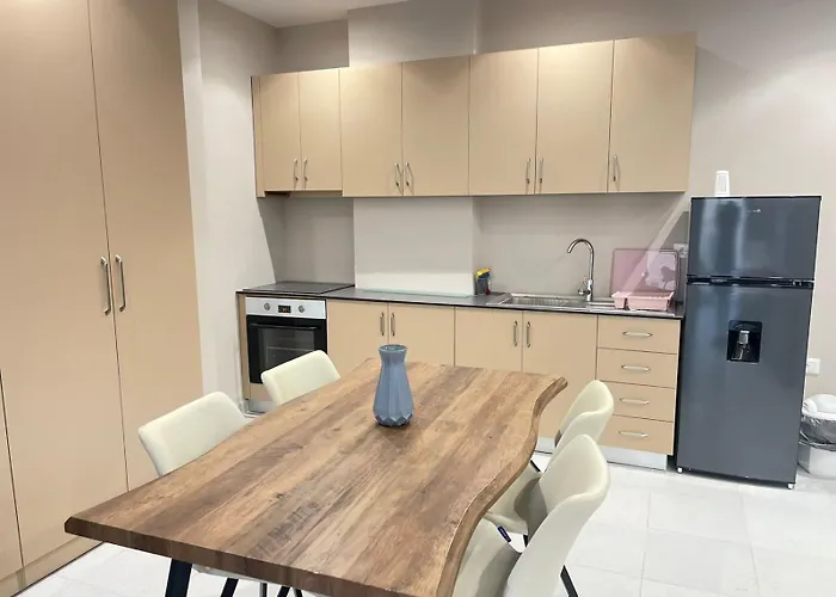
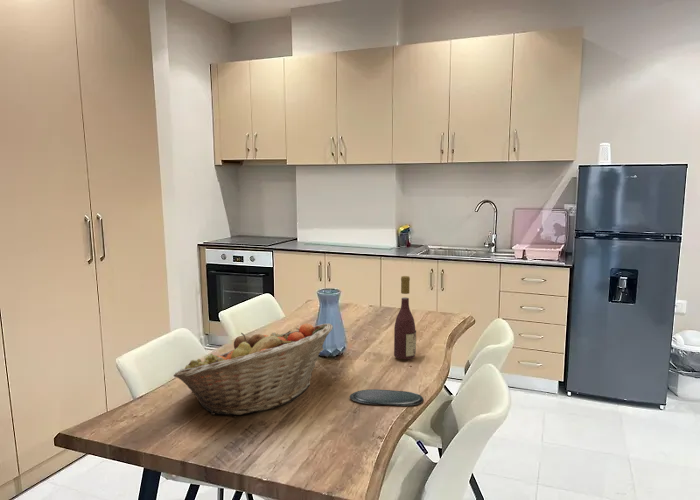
+ wine bottle (404, 317)
+ oval tray (386, 397)
+ fruit basket (259, 360)
